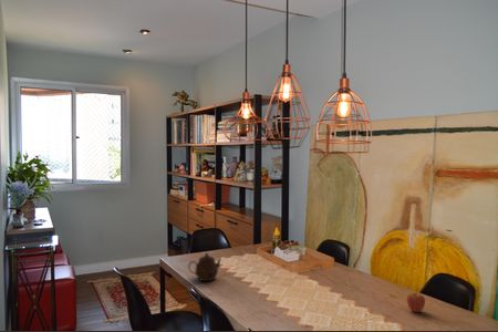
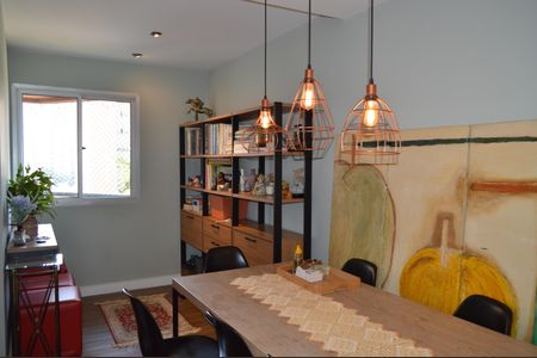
- fruit (415, 300)
- teapot (205, 266)
